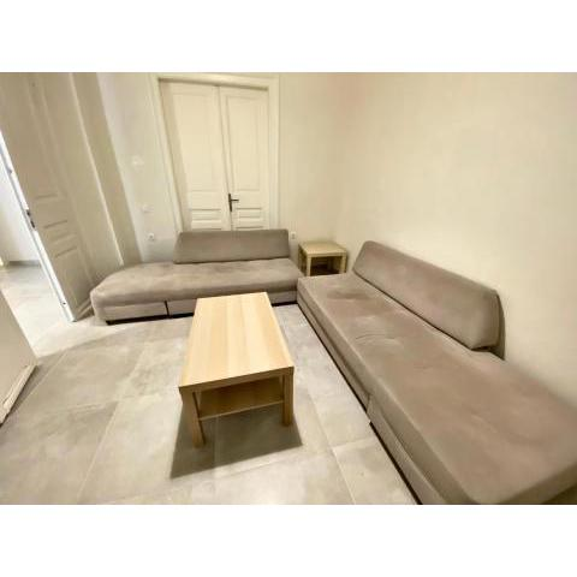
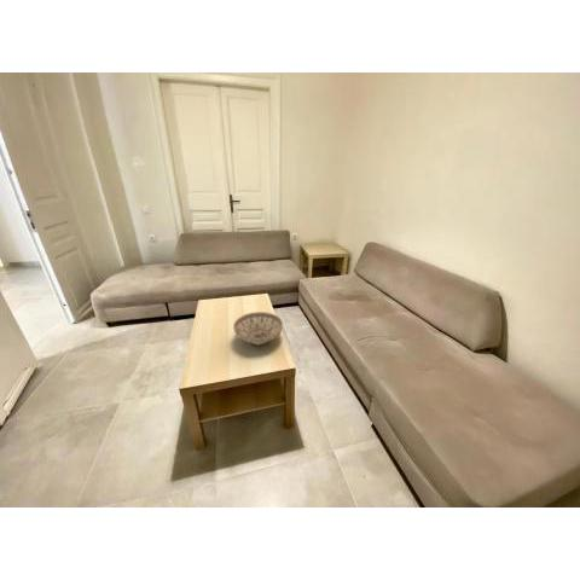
+ decorative bowl (259, 331)
